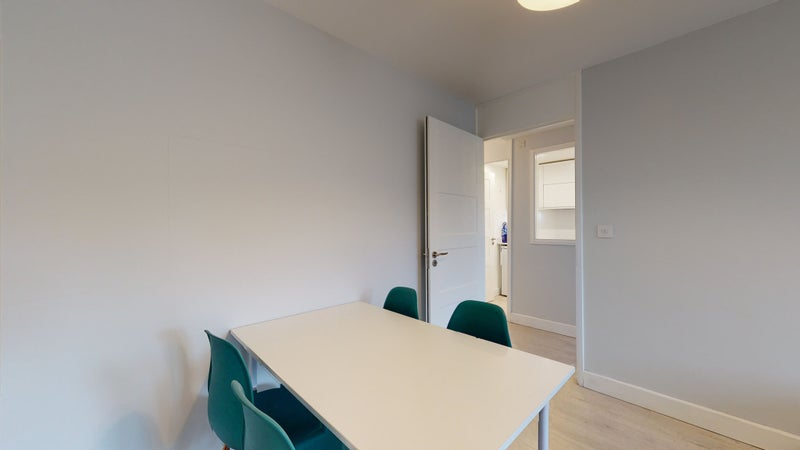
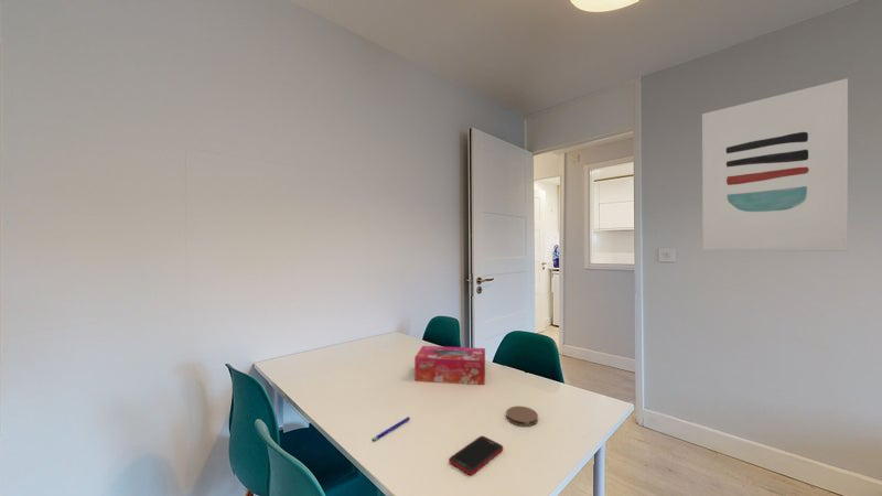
+ tissue box (451, 364)
+ cell phone (476, 454)
+ coaster (521, 416)
+ wall art (766, 174)
+ pen (391, 428)
